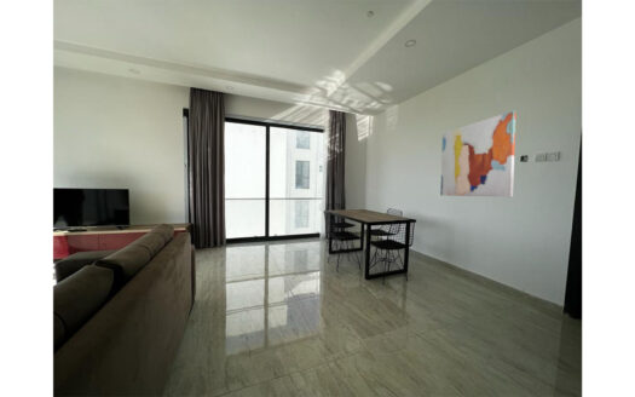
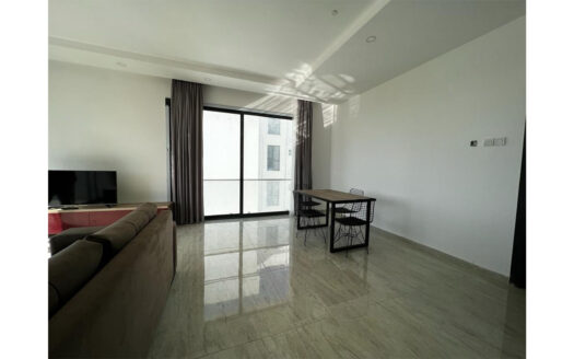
- wall art (472, 160)
